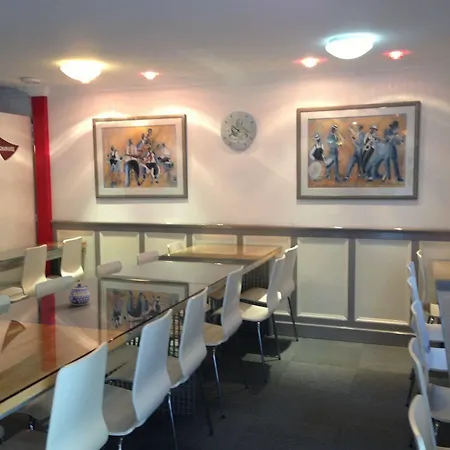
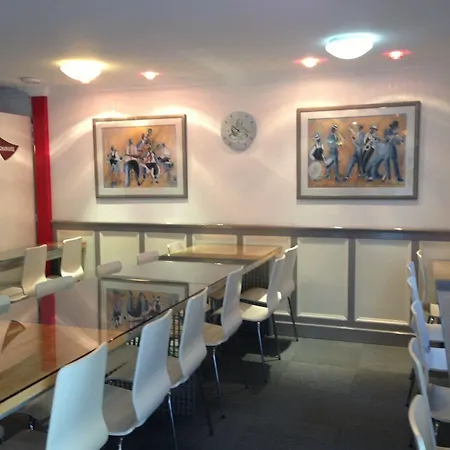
- teapot (79, 293)
